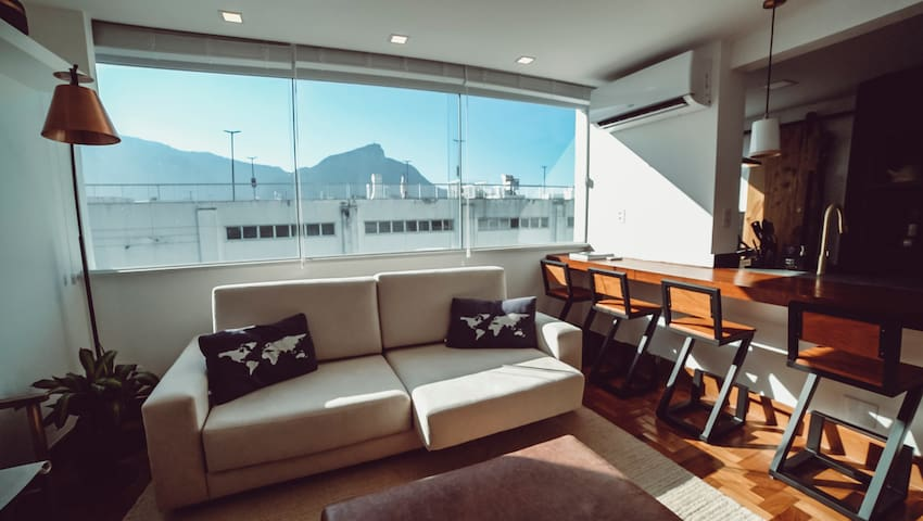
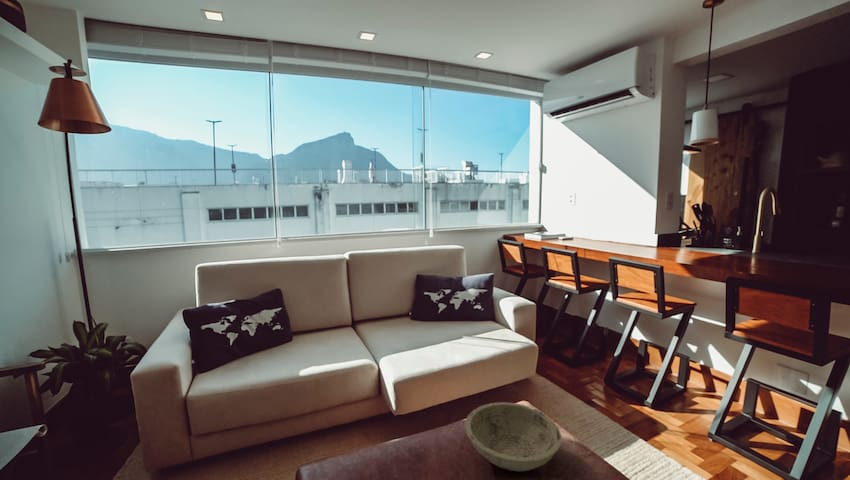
+ bowl (511, 441)
